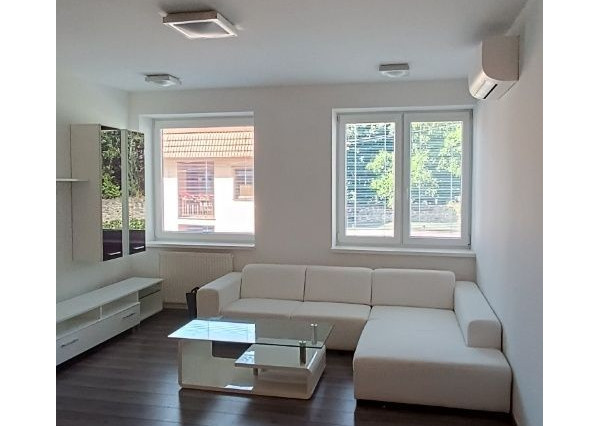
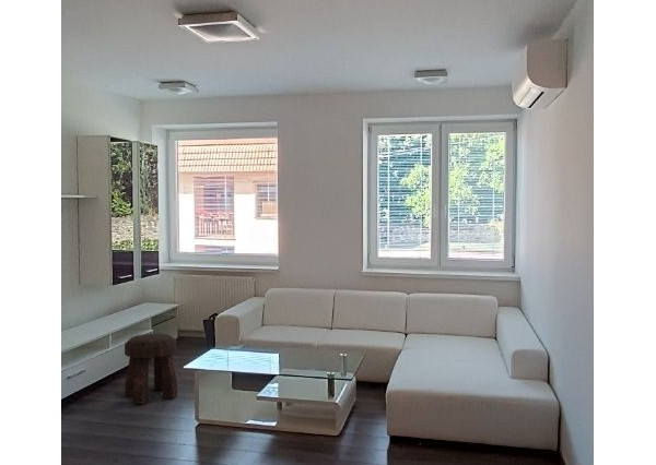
+ stool (148, 366)
